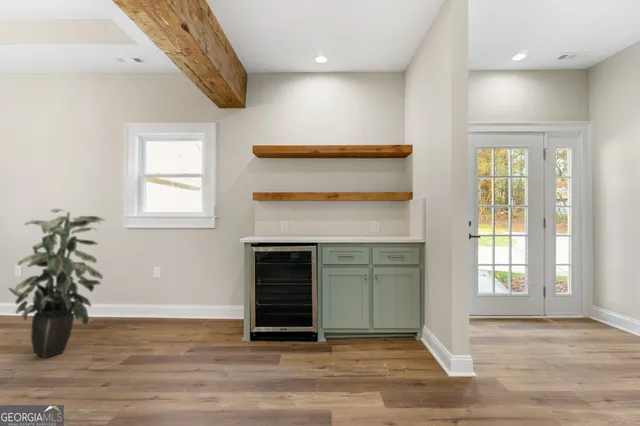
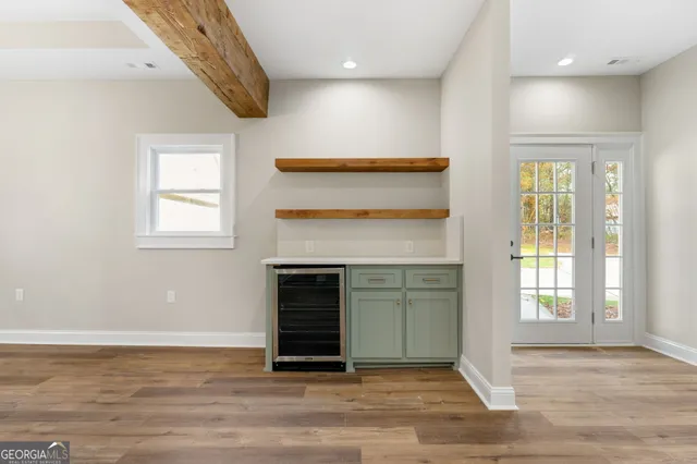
- indoor plant (60, 280)
